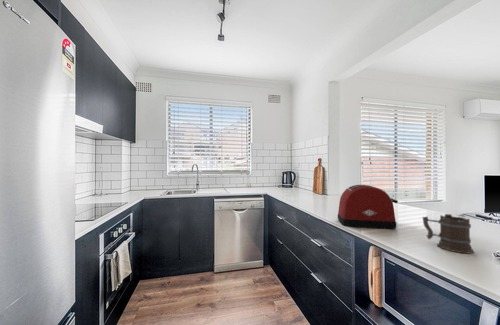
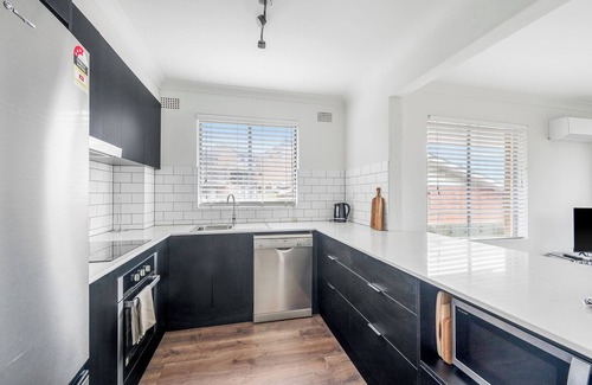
- toaster (366, 204)
- mug (446, 230)
